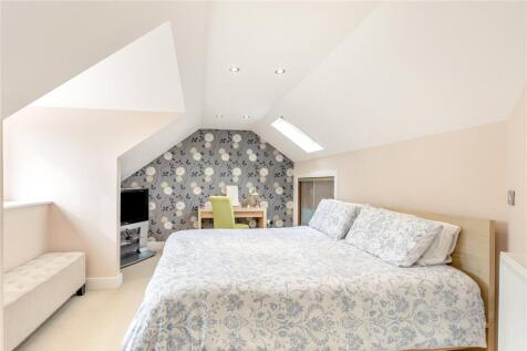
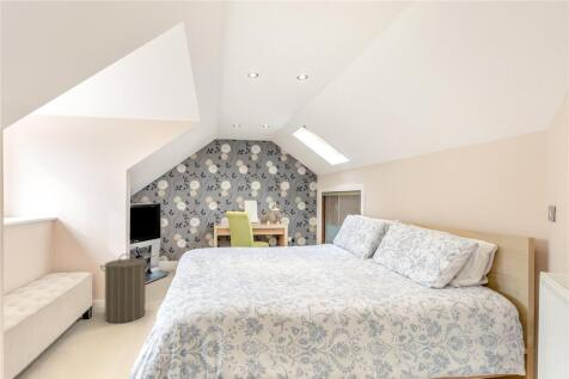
+ laundry hamper (126, 285)
